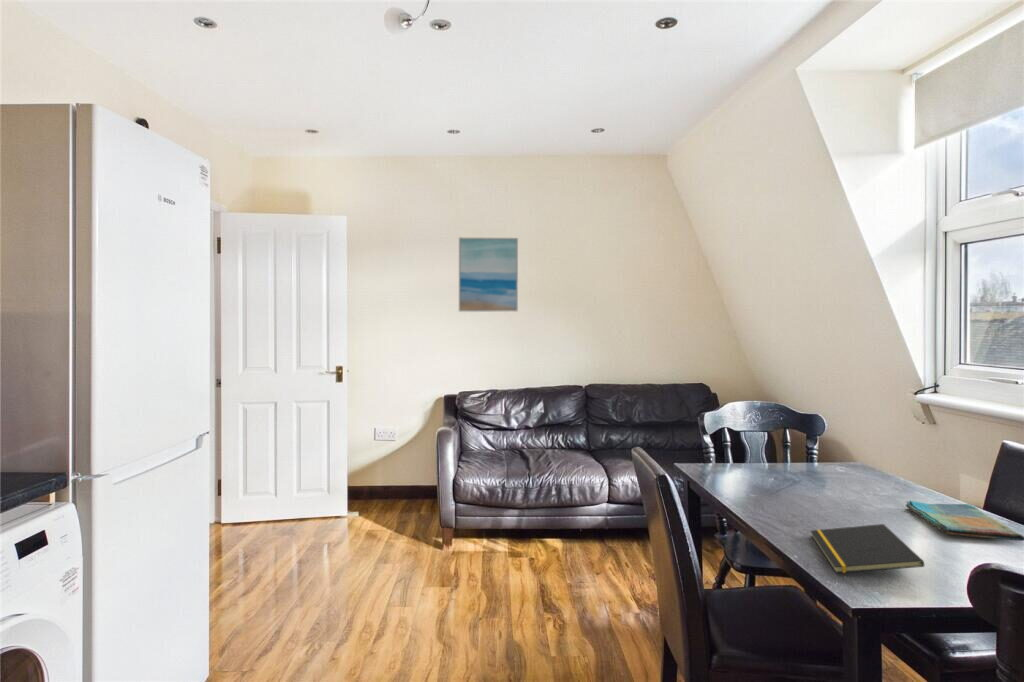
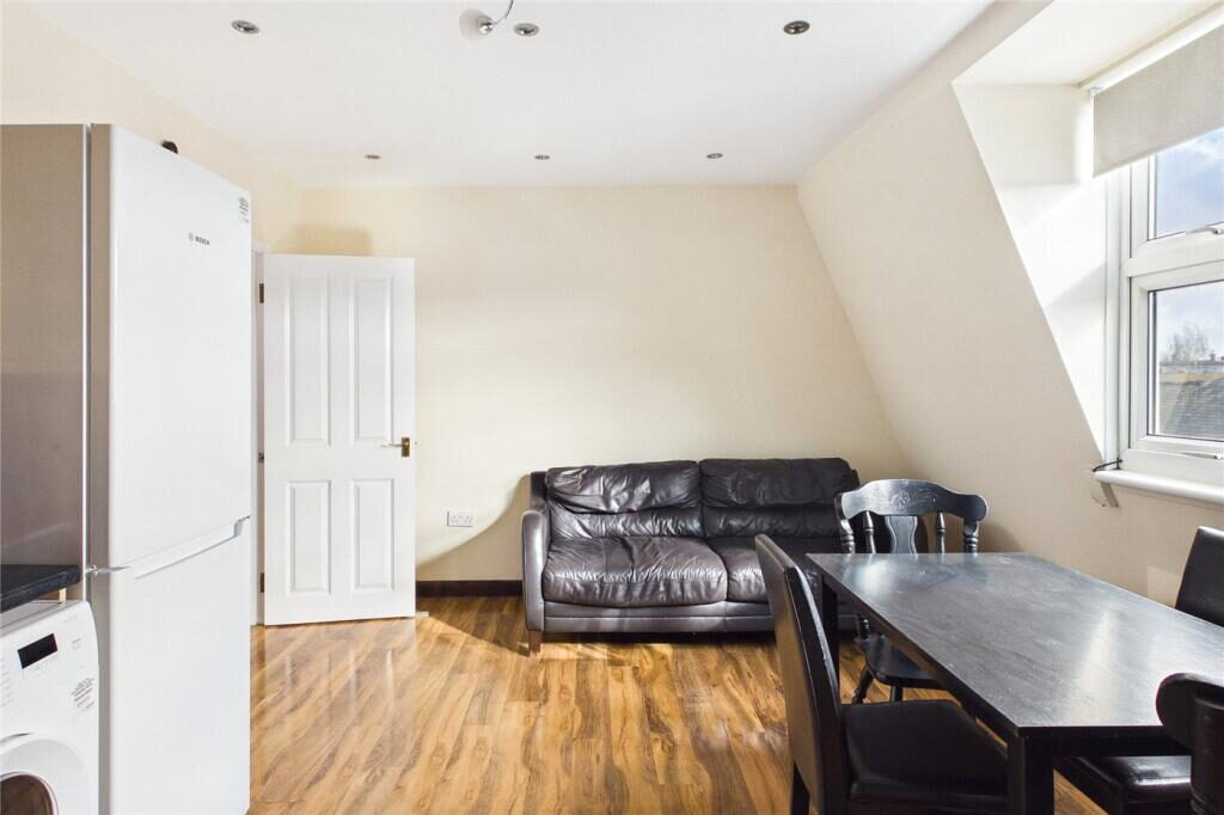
- wall art (488, 274)
- dish towel (960, 518)
- notepad (861, 546)
